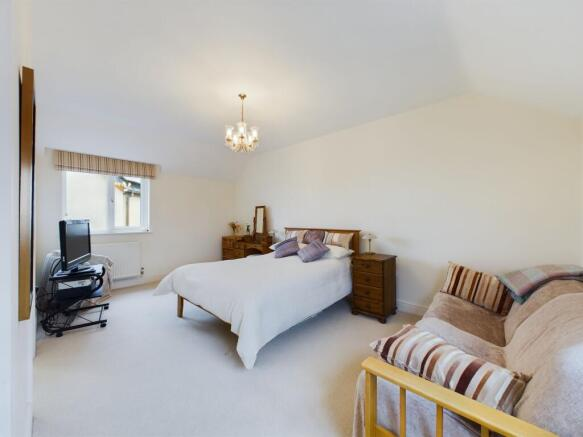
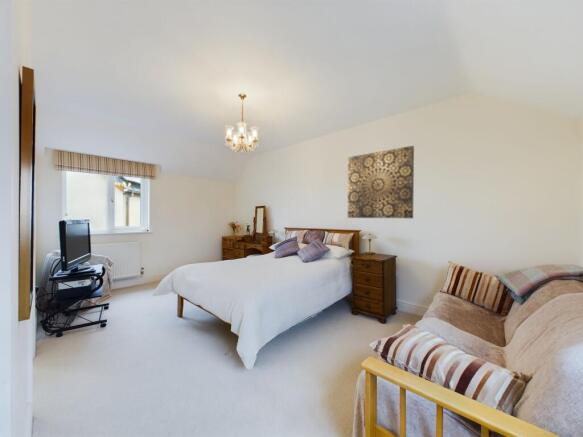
+ wall art (377, 185)
